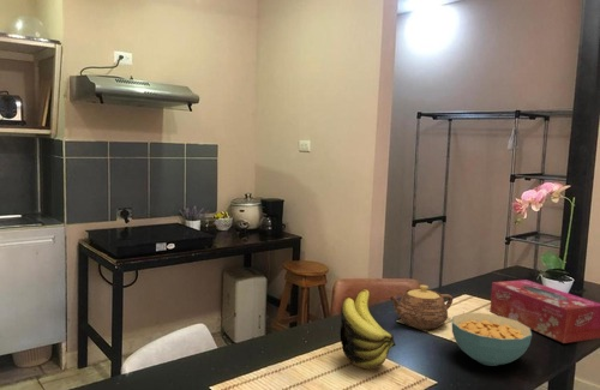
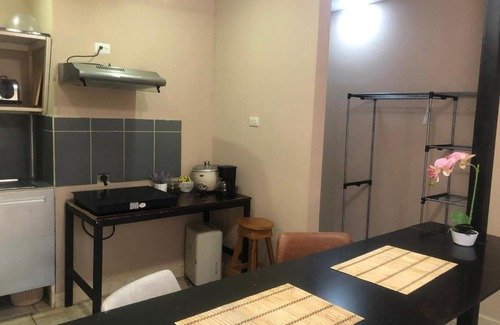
- tissue box (542, 307)
- cereal bowl (488, 343)
- banana (368, 330)
- teapot (420, 304)
